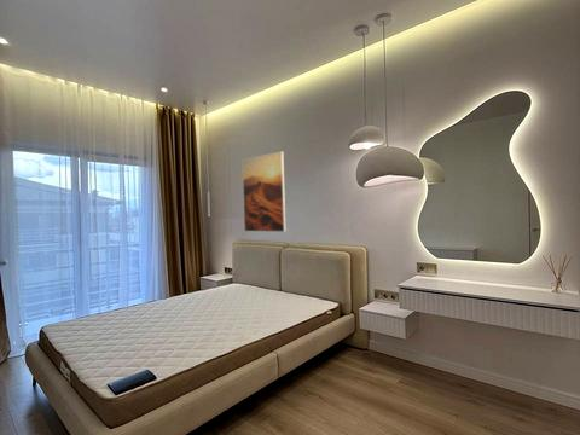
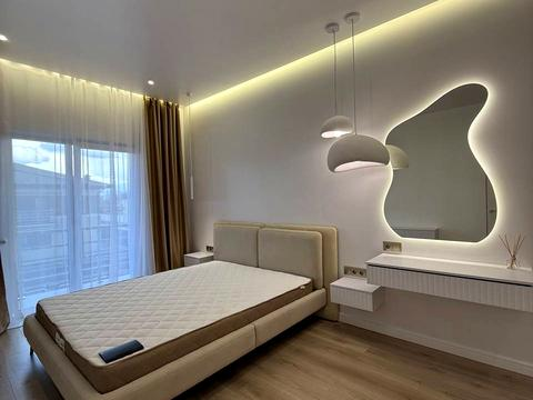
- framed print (262, 193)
